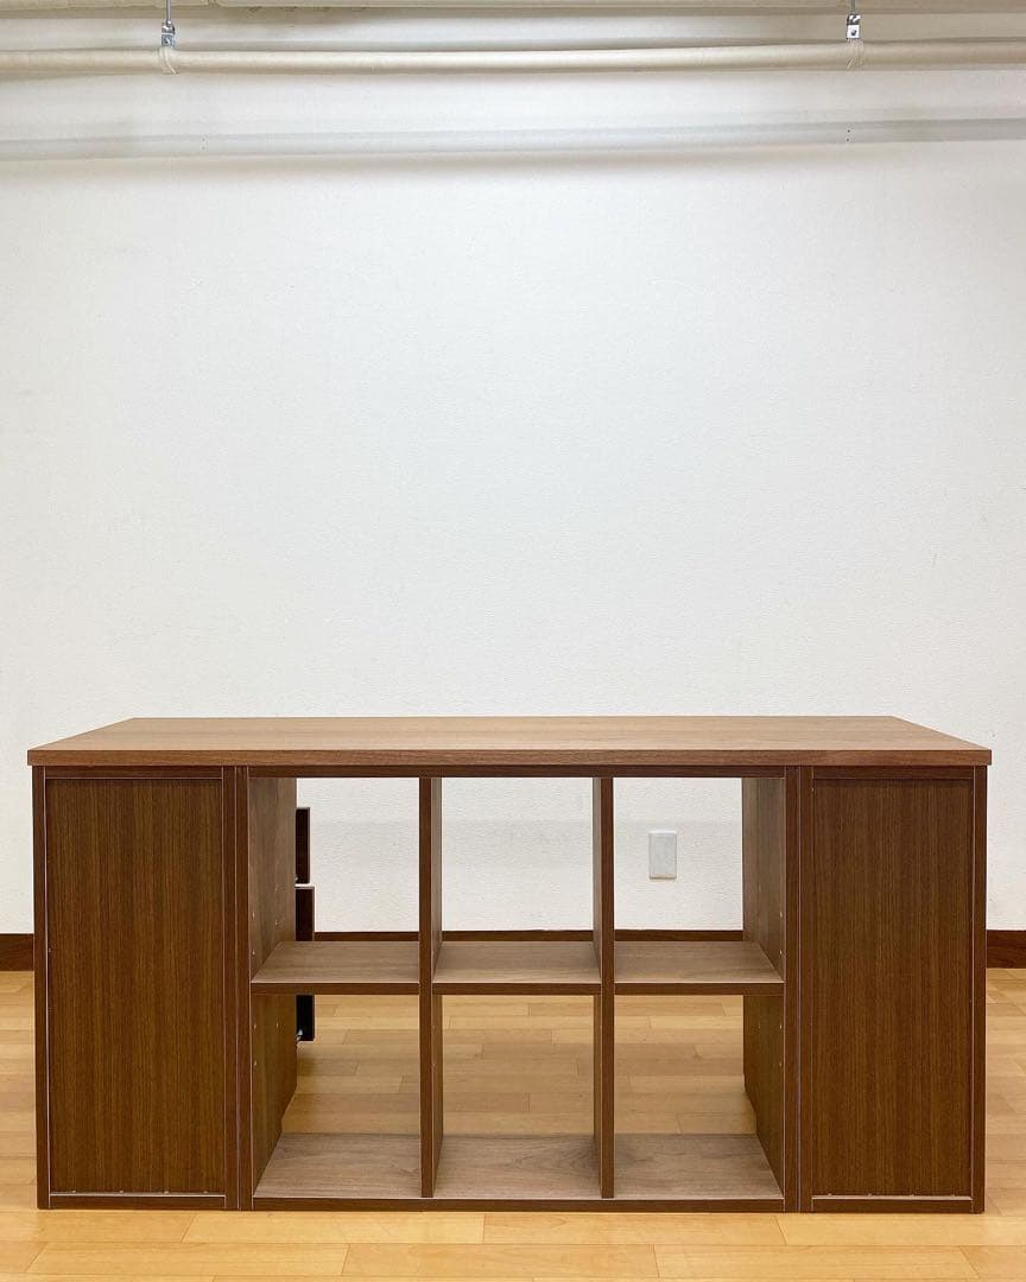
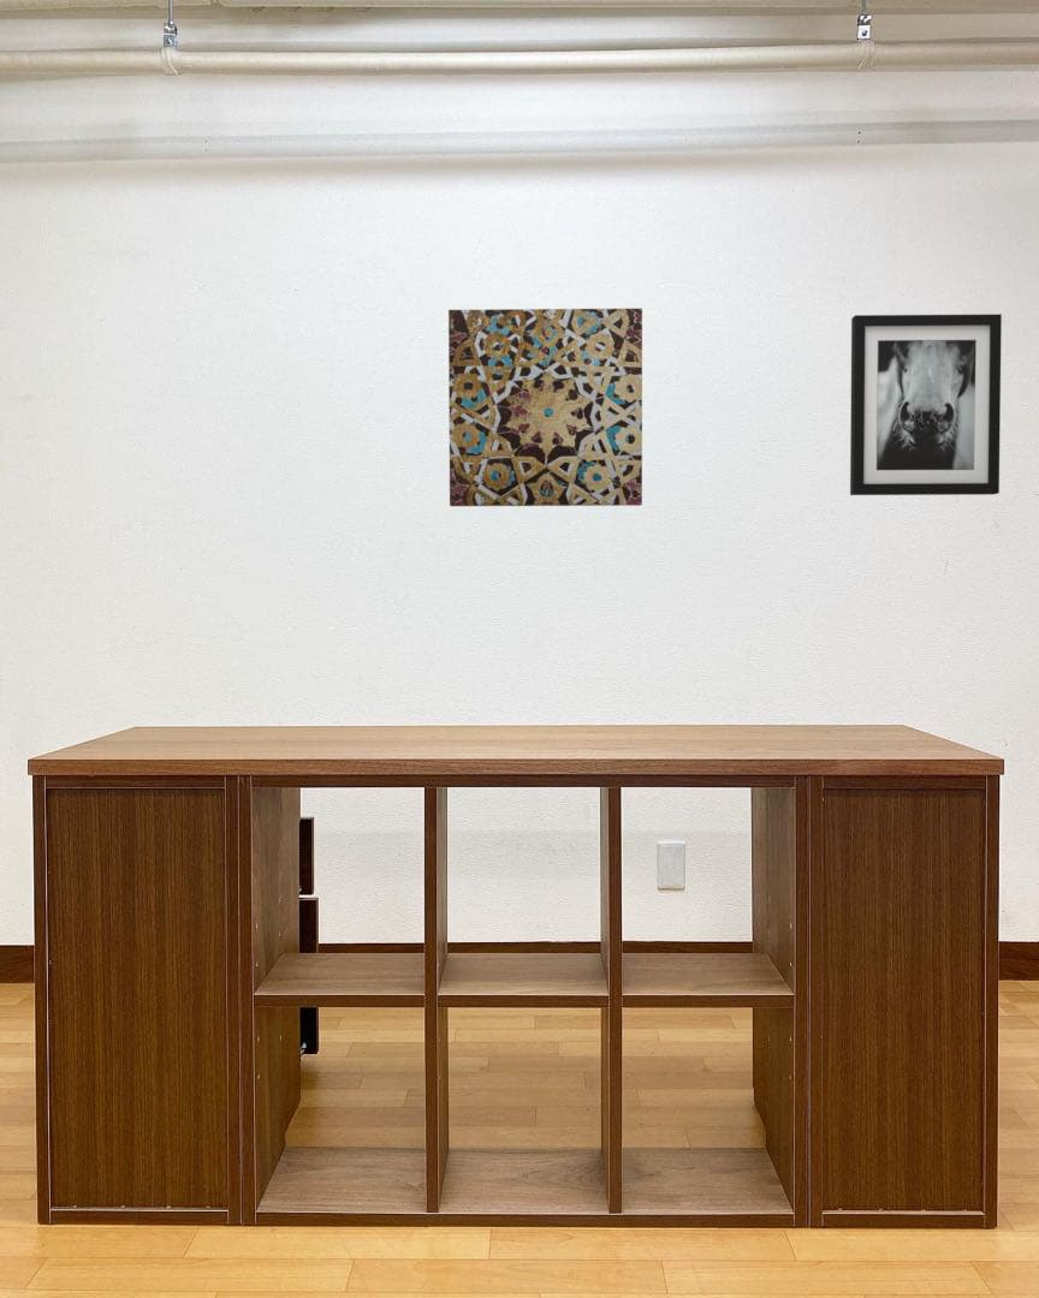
+ wall art (925, 405)
+ wall art (545, 407)
